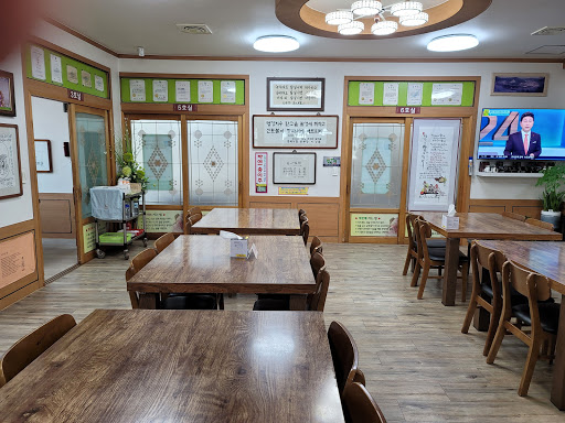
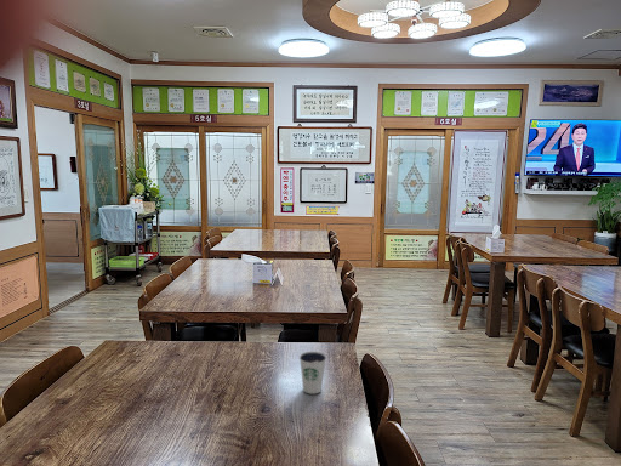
+ dixie cup (312, 373)
